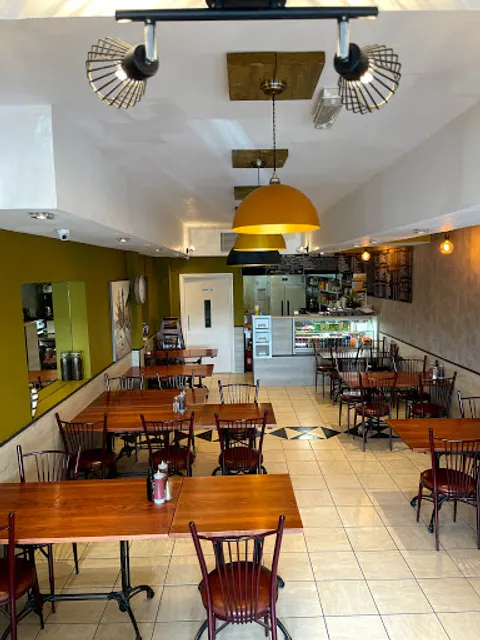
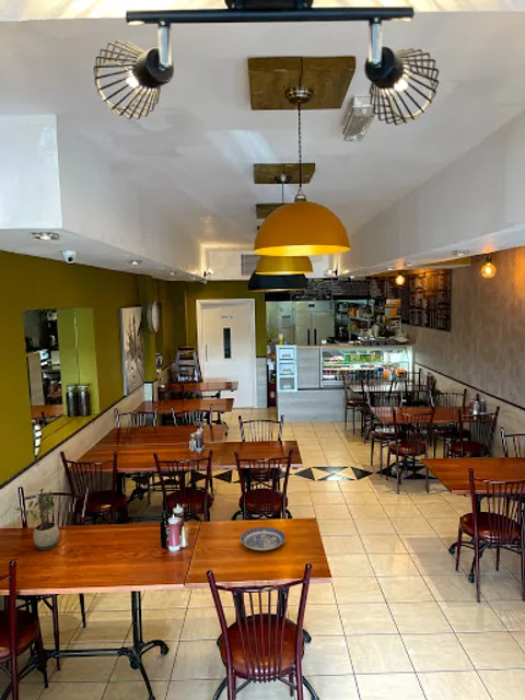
+ plate (262, 540)
+ potted plant (40, 517)
